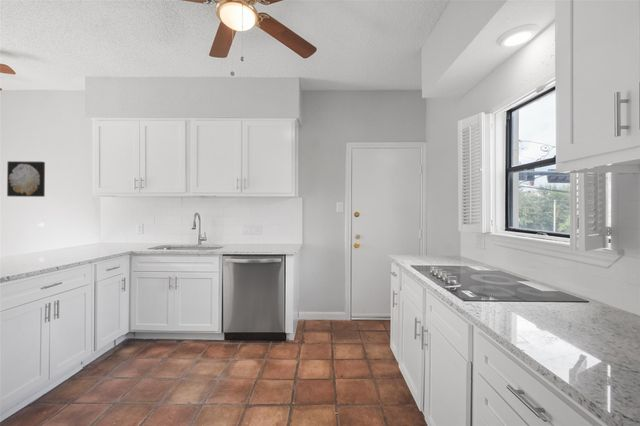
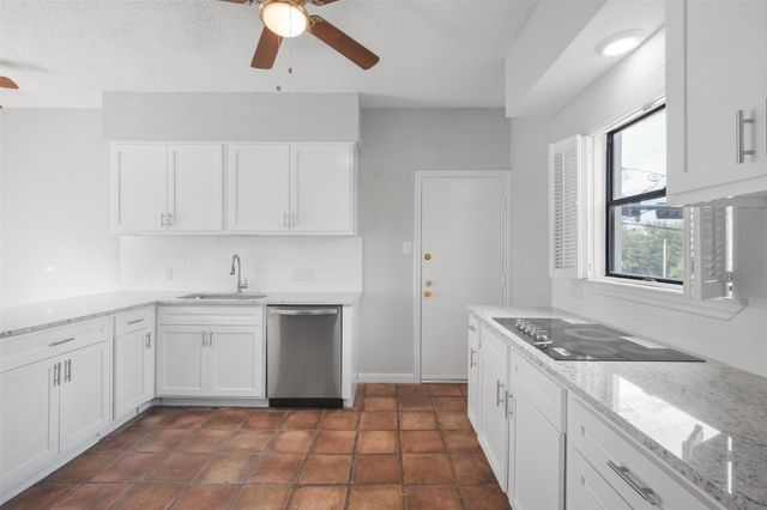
- wall art (26, 179)
